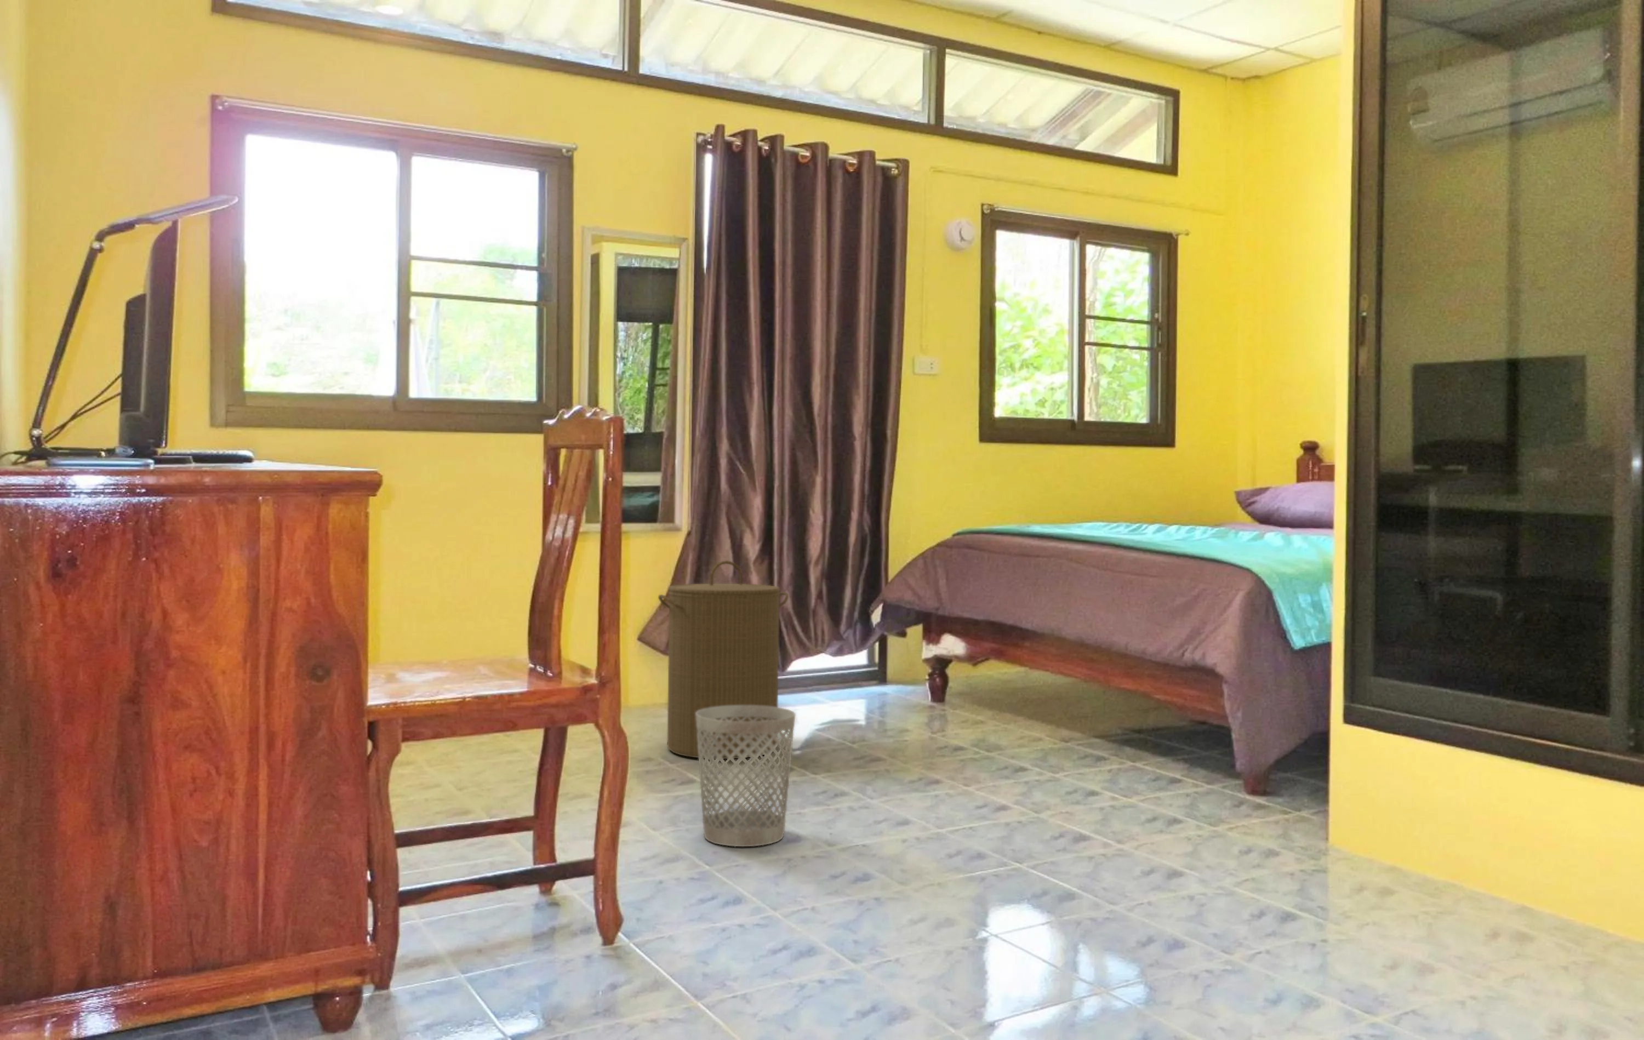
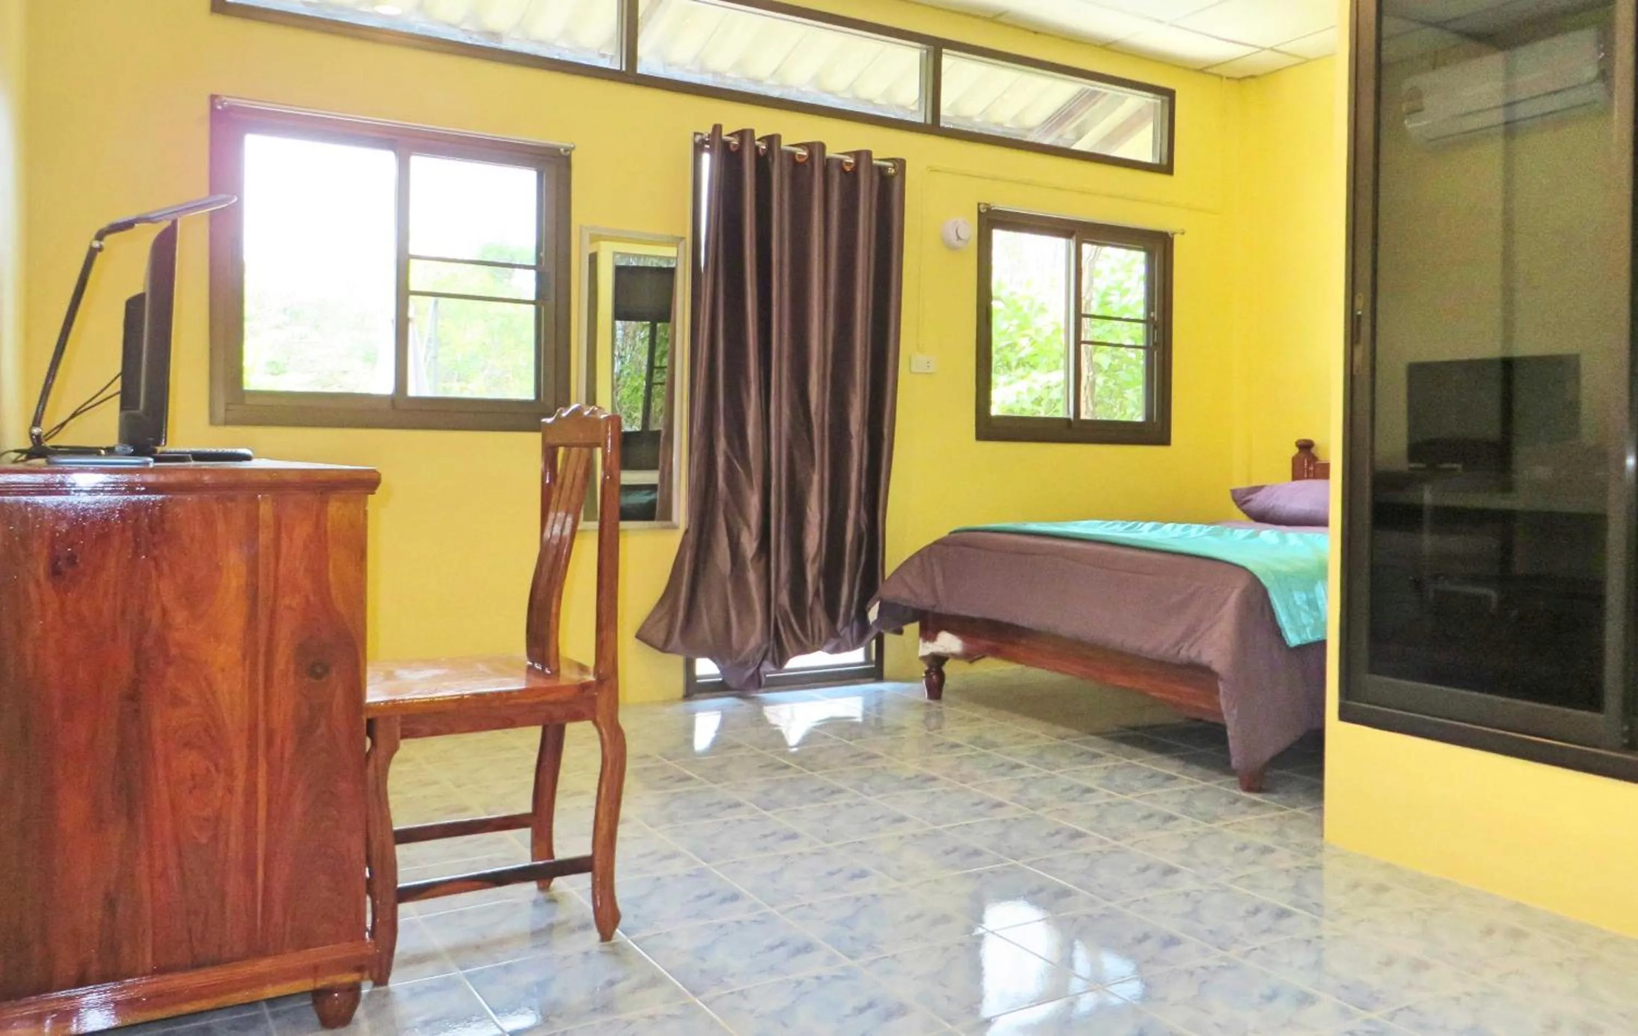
- laundry hamper (723, 654)
- wastebasket (745, 774)
